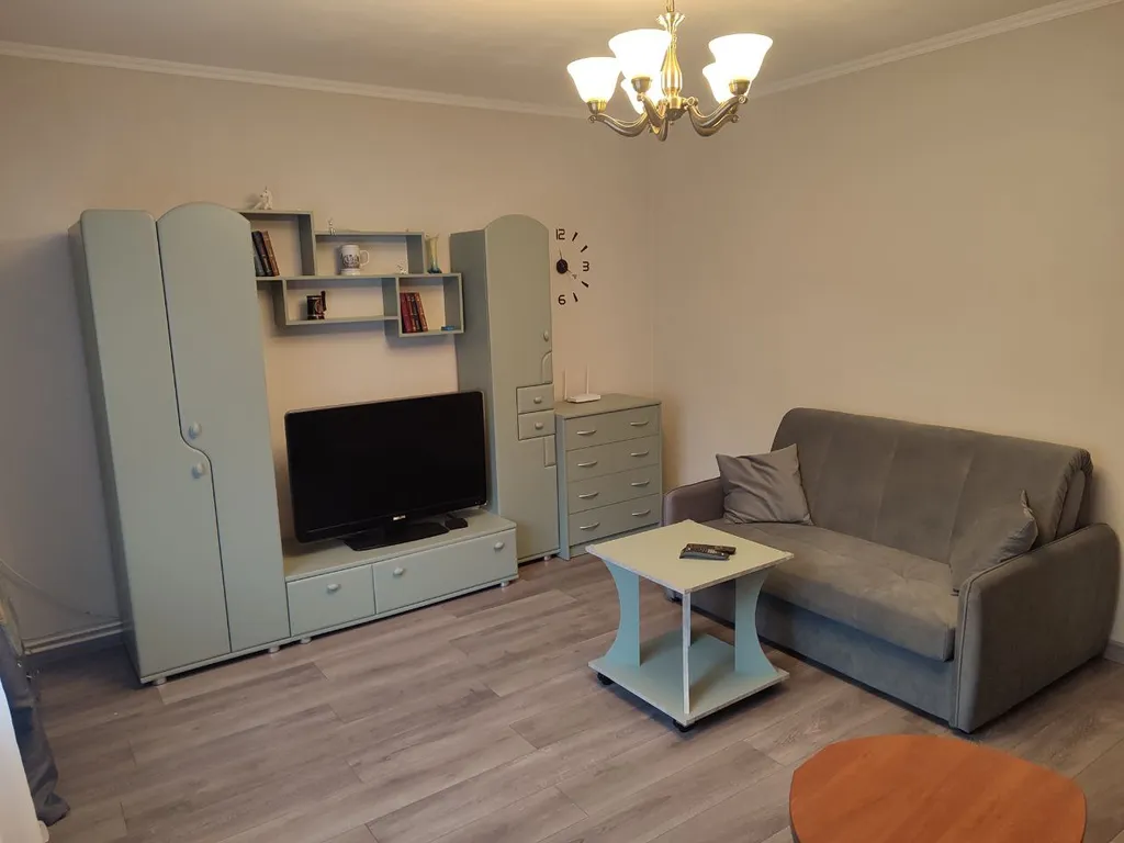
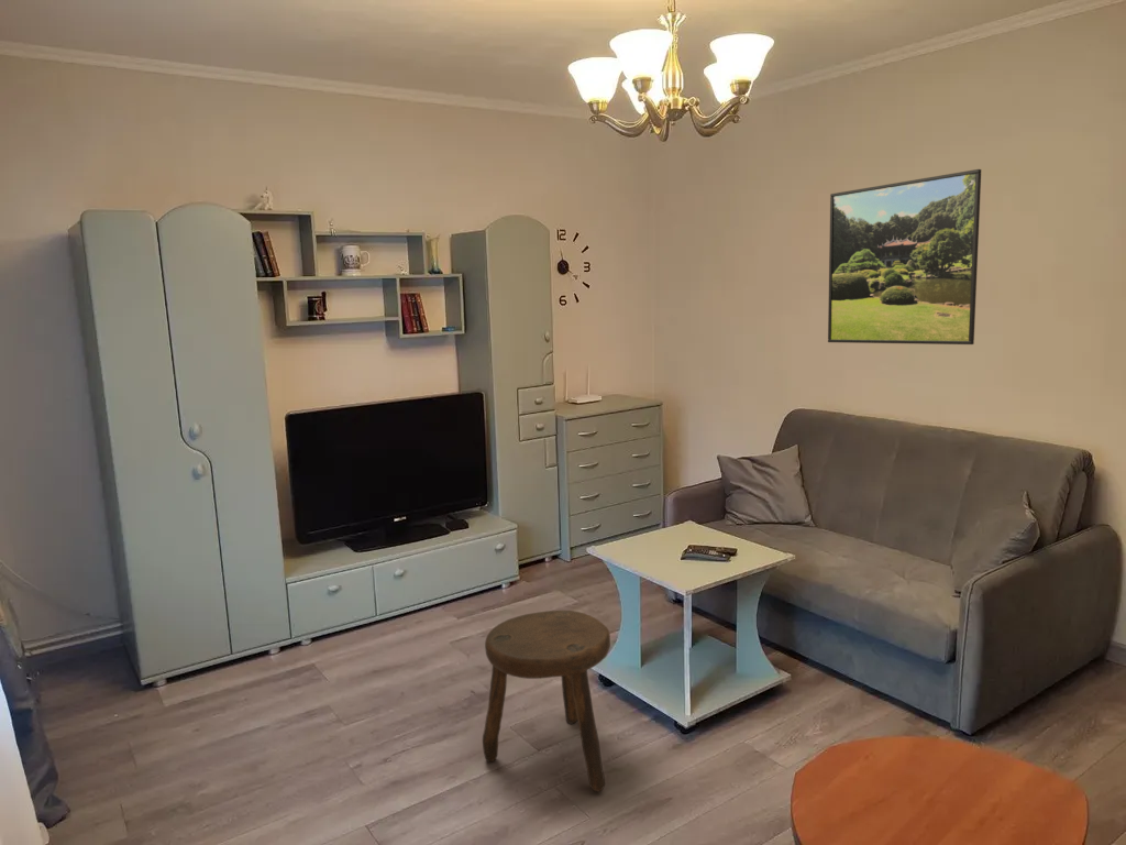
+ stool (563, 698)
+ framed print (897, 264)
